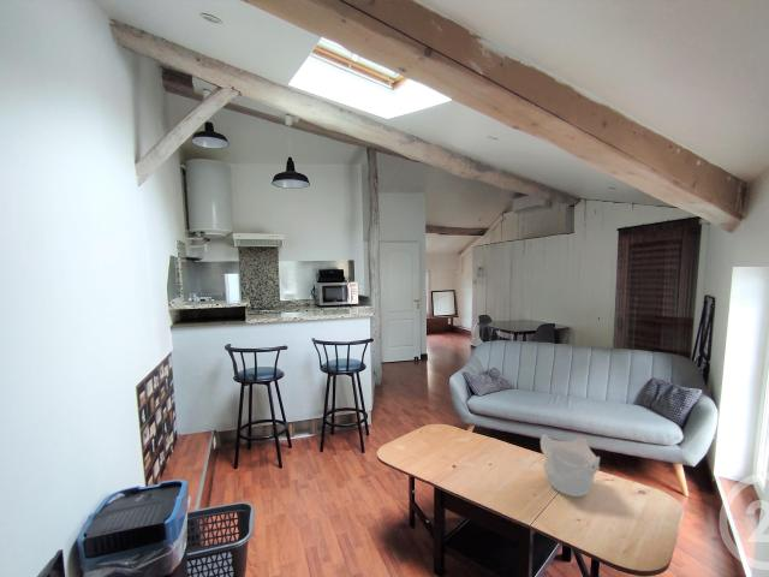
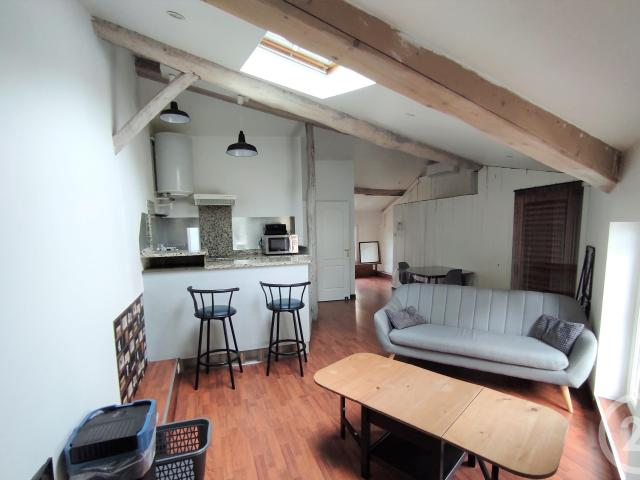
- decorative bowl (567, 464)
